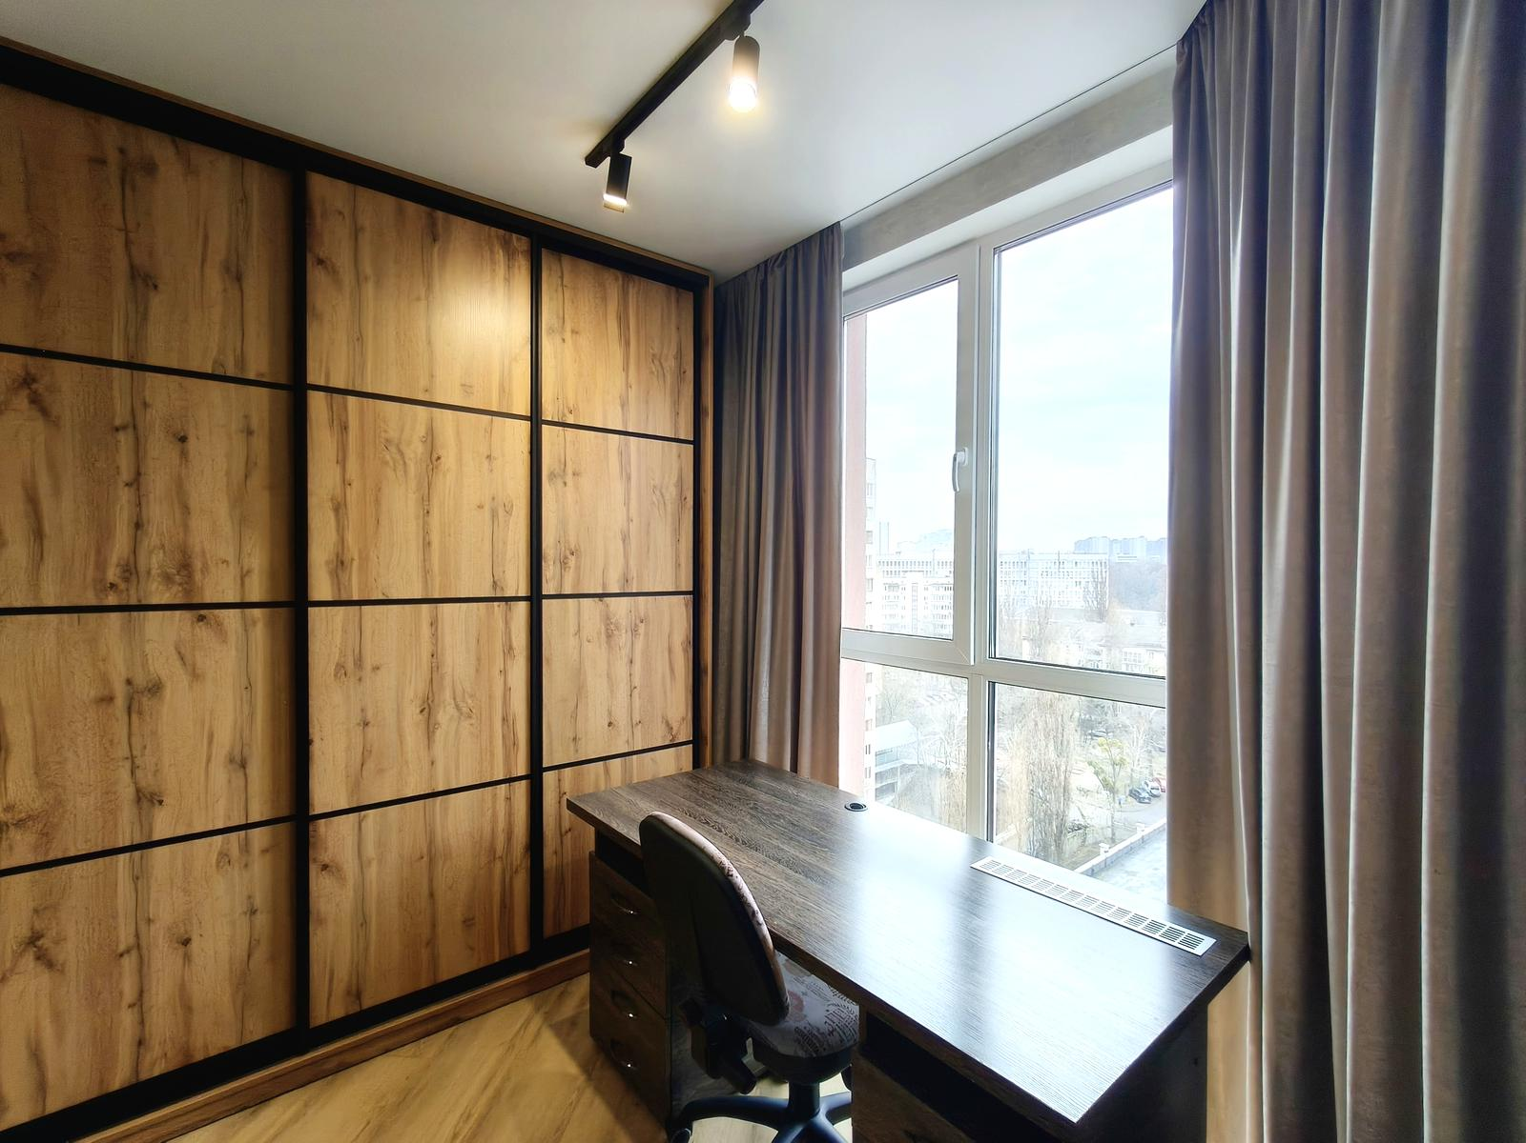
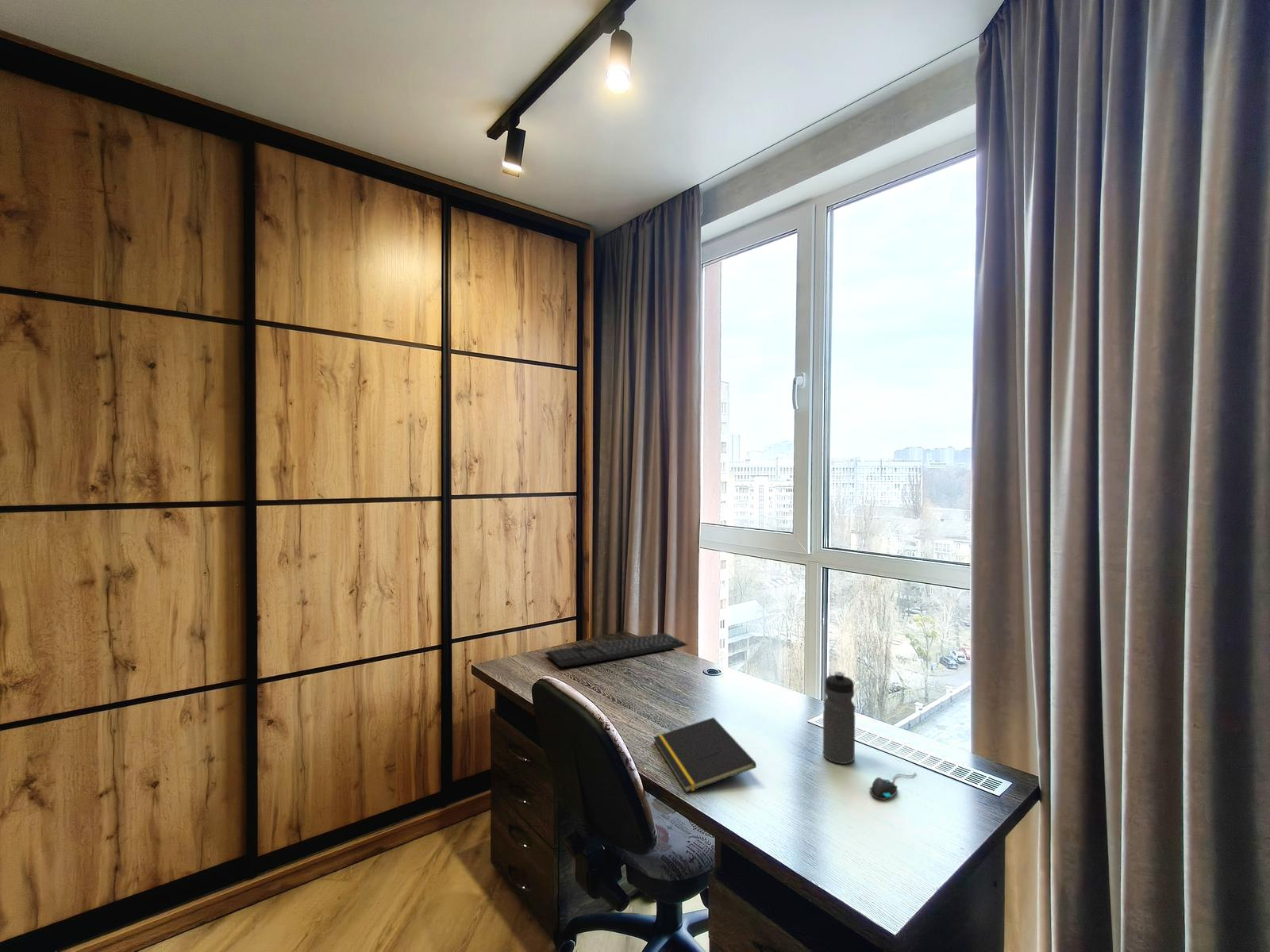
+ notepad (701, 751)
+ keyboard (618, 649)
+ mouse (893, 781)
+ water bottle (839, 715)
